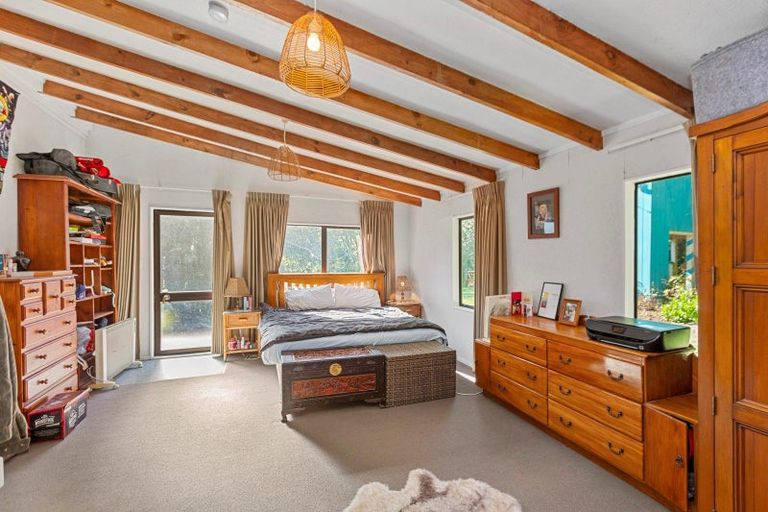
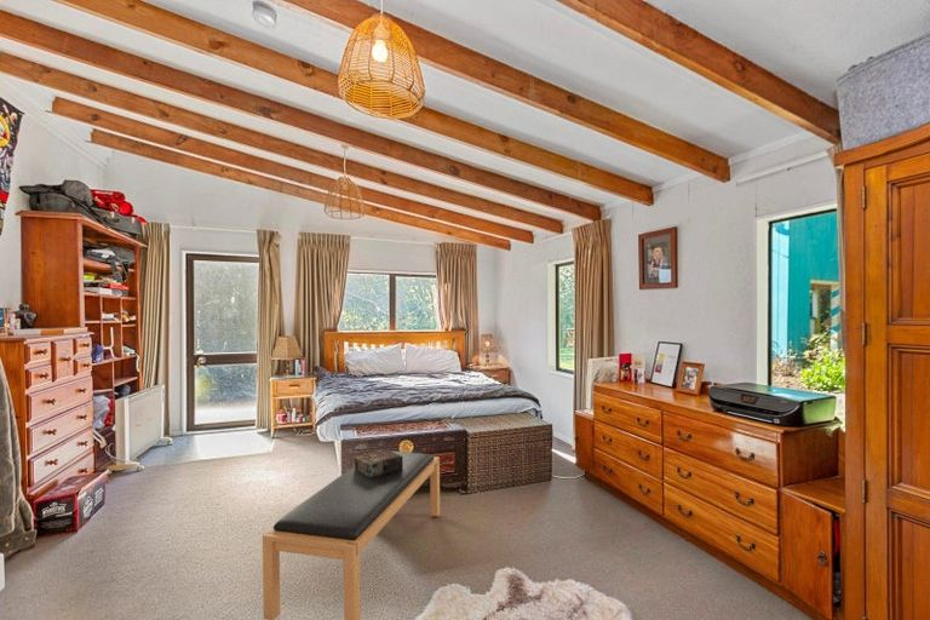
+ decorative box (378, 461)
+ bench (369, 517)
